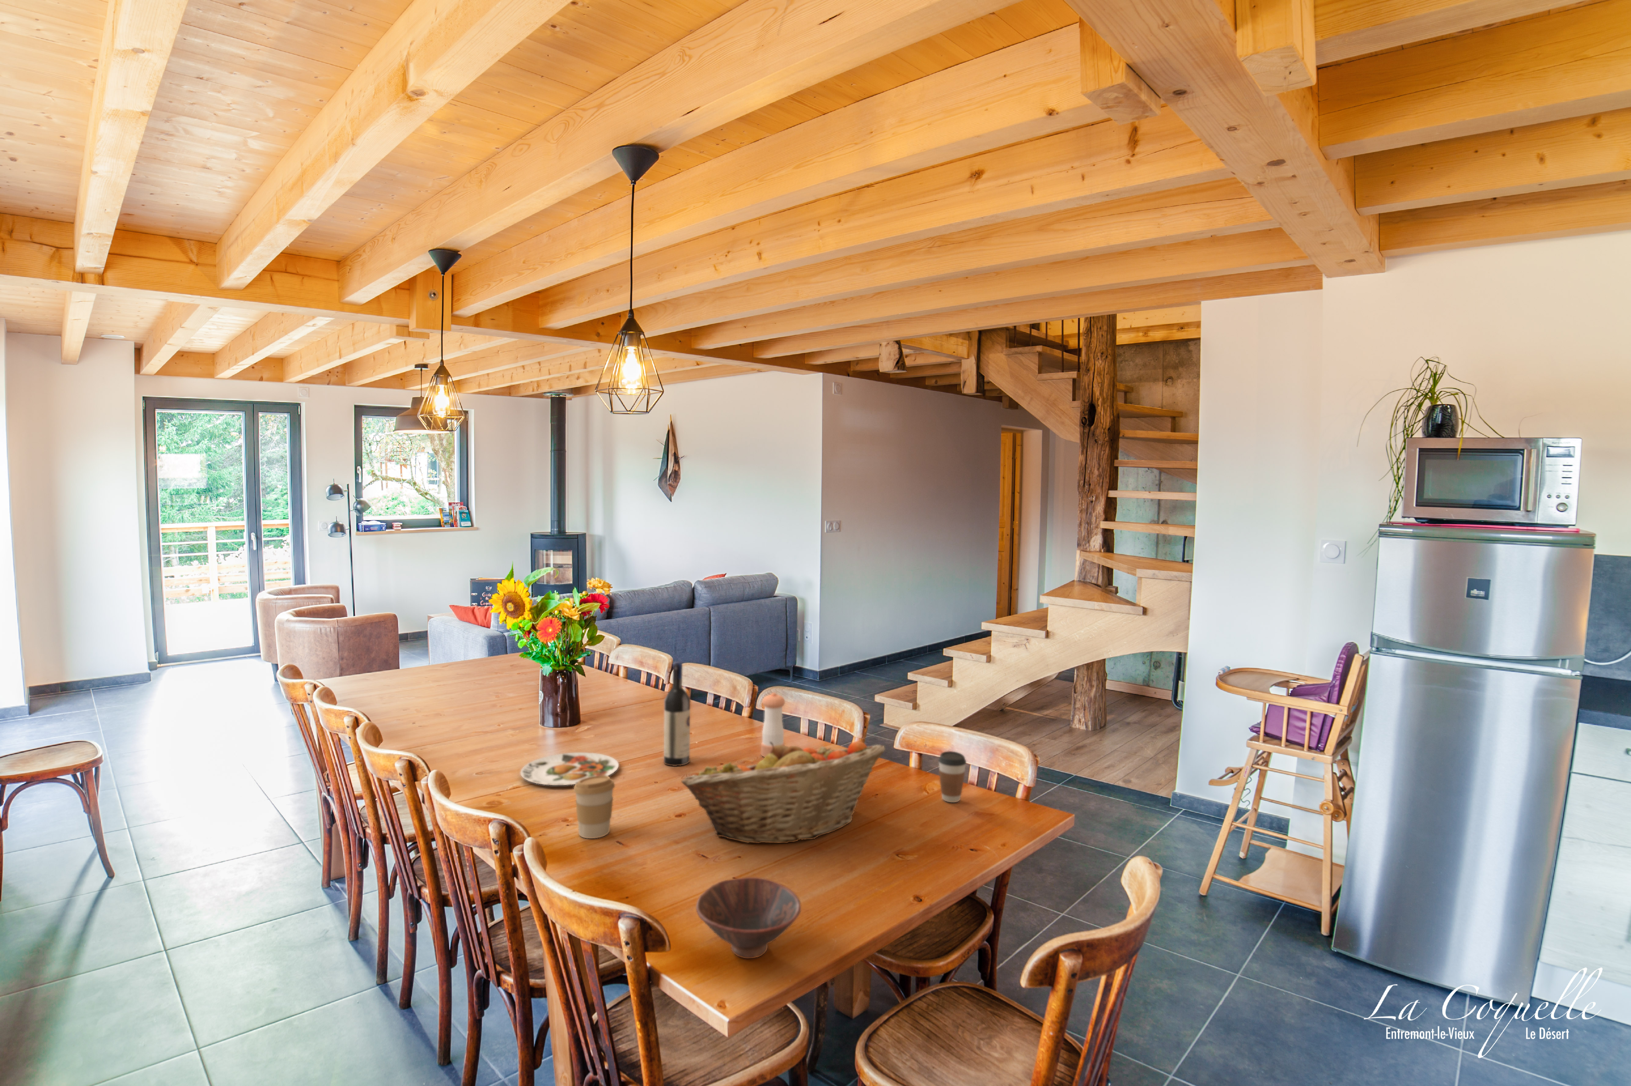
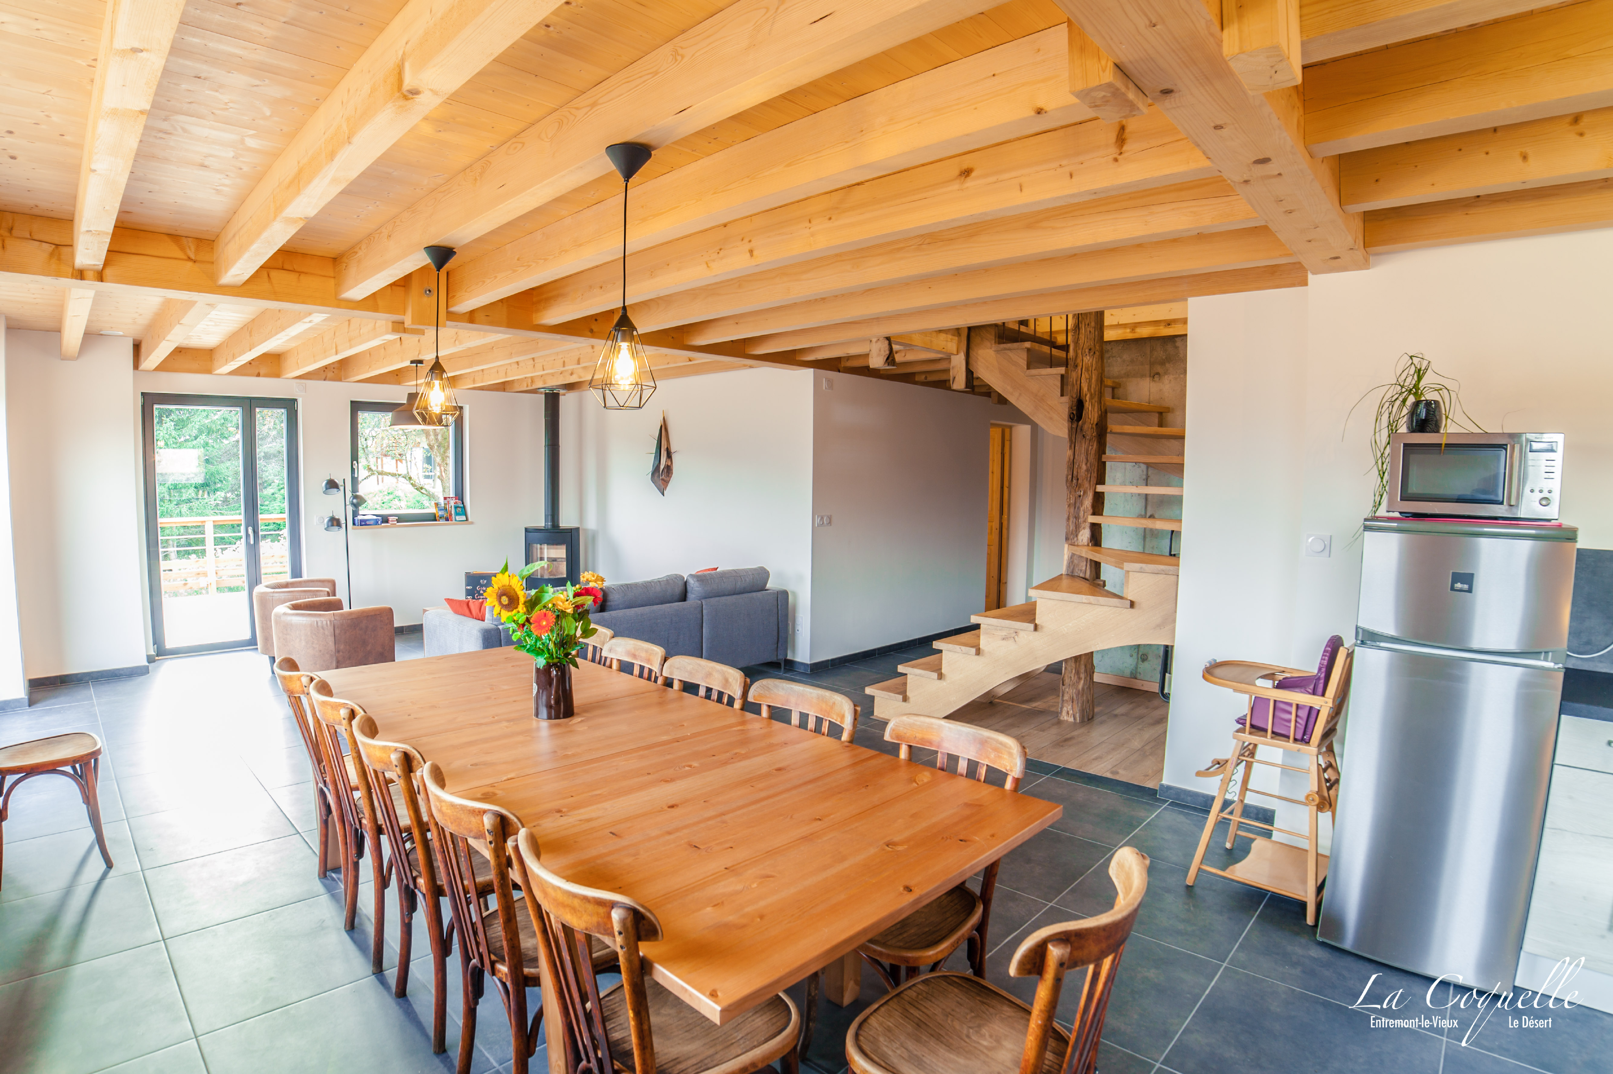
- wine bottle (677, 711)
- pepper shaker (772, 724)
- coffee cup (594, 805)
- coffee cup (952, 777)
- plate (570, 770)
- bowl (749, 925)
- fruit basket (786, 781)
